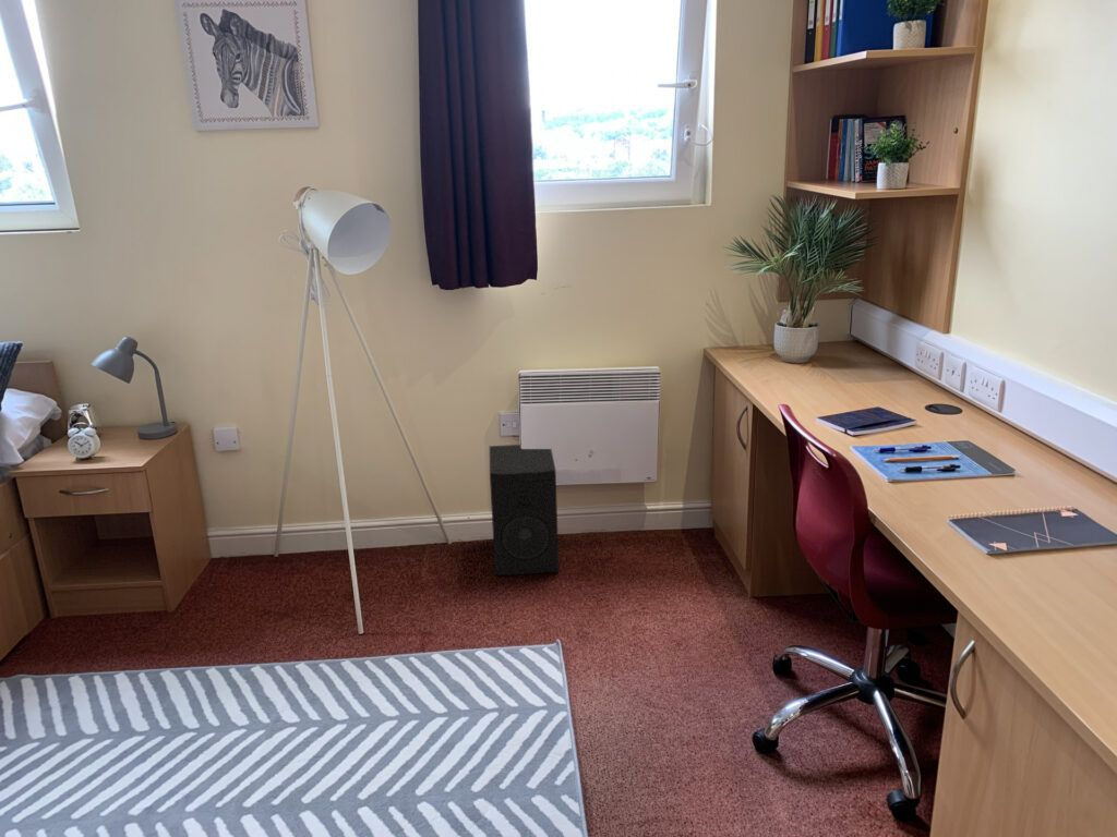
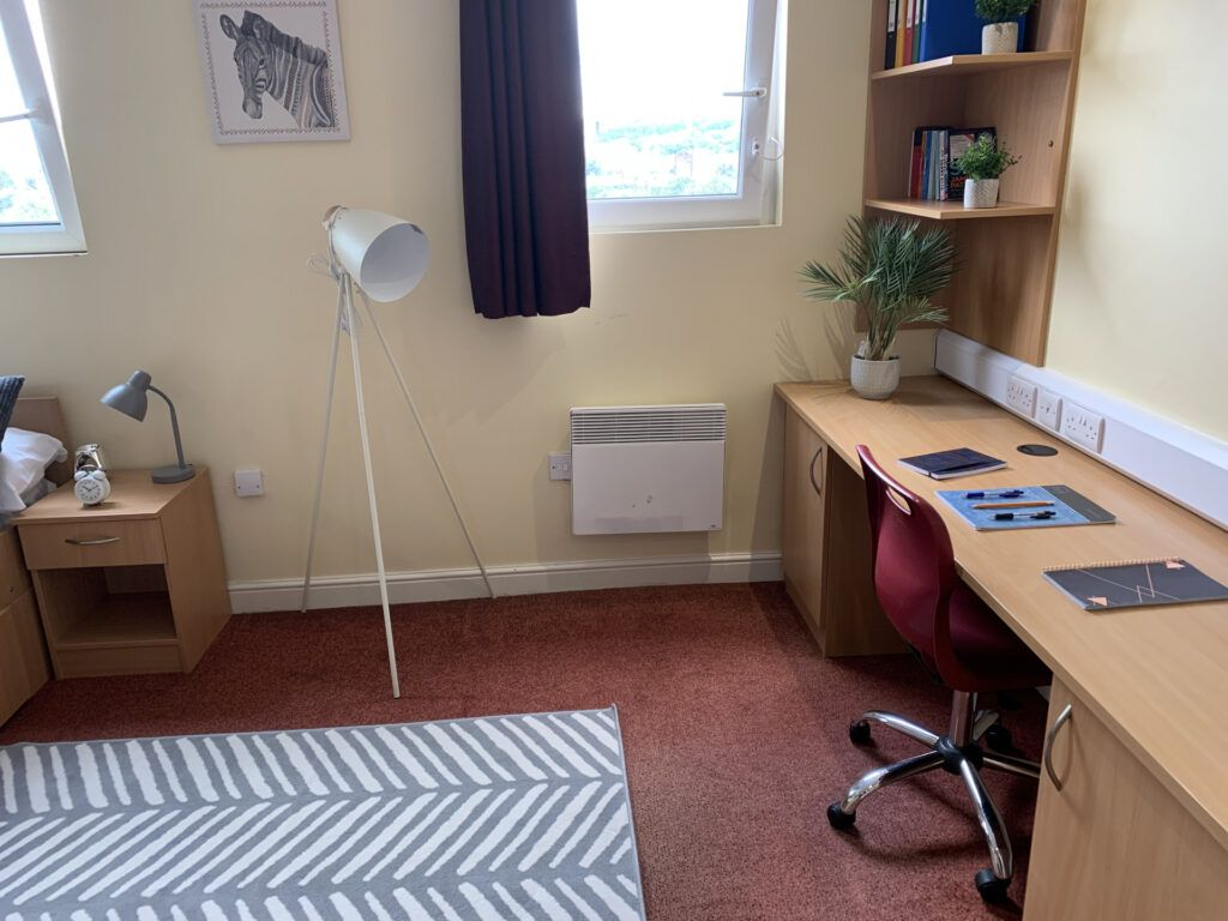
- speaker (523, 506)
